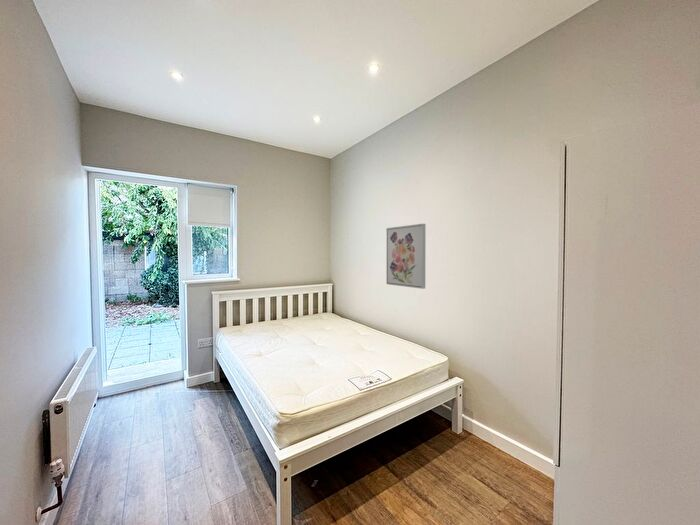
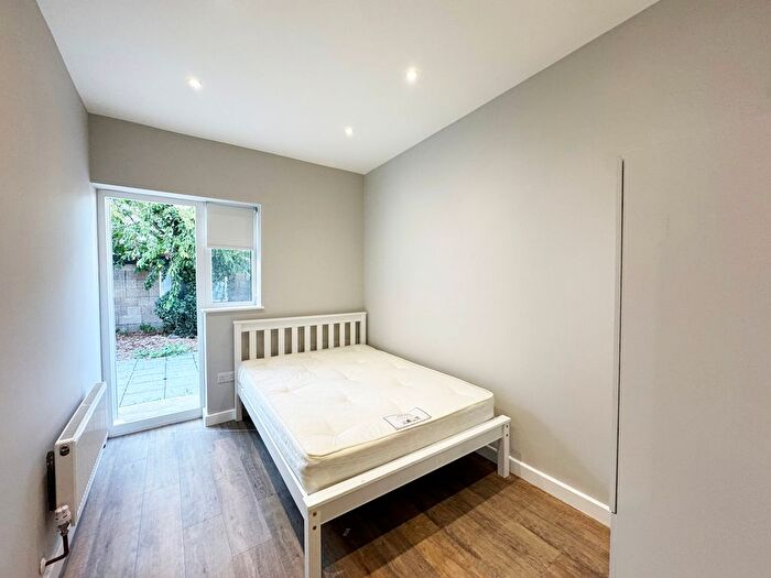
- wall art (404, 256)
